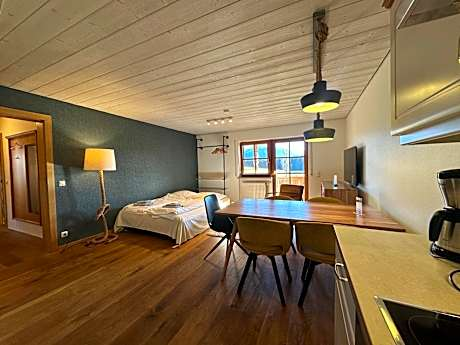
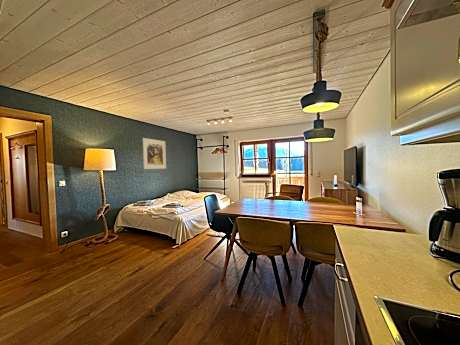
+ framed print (155, 154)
